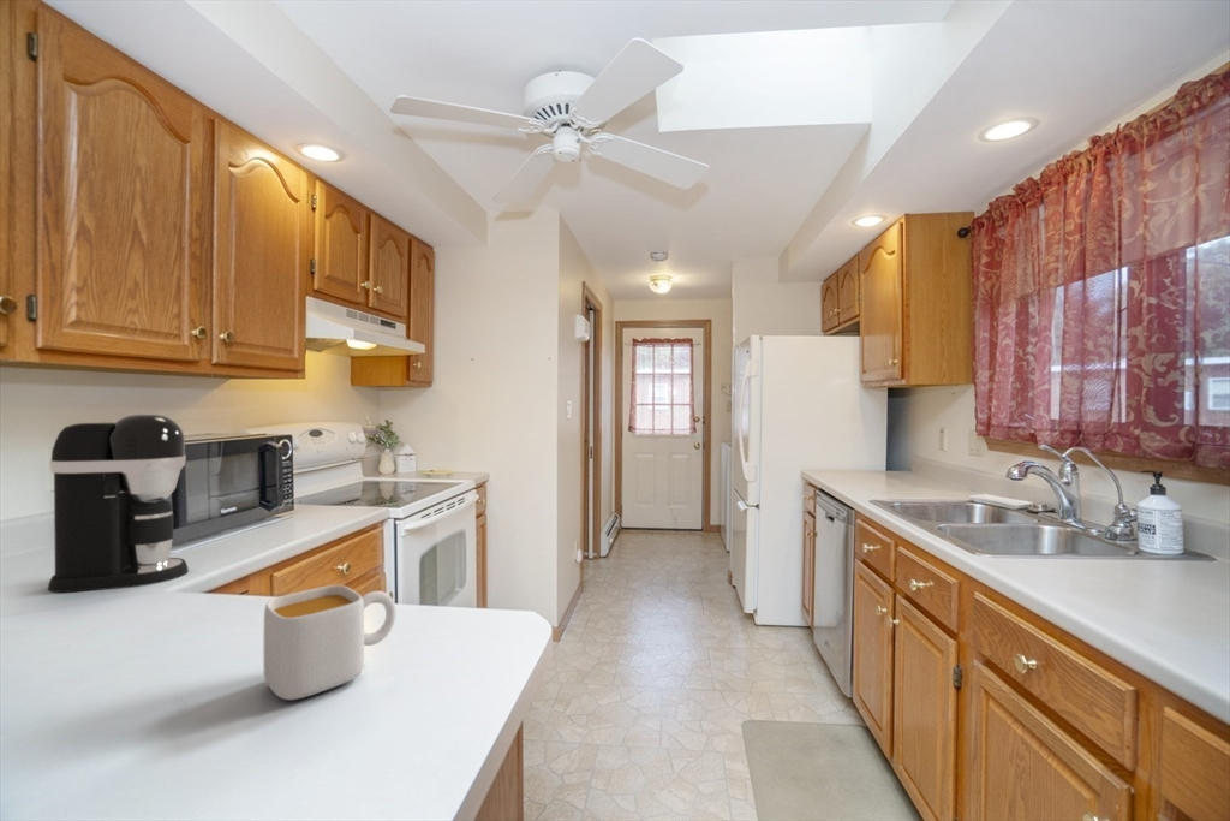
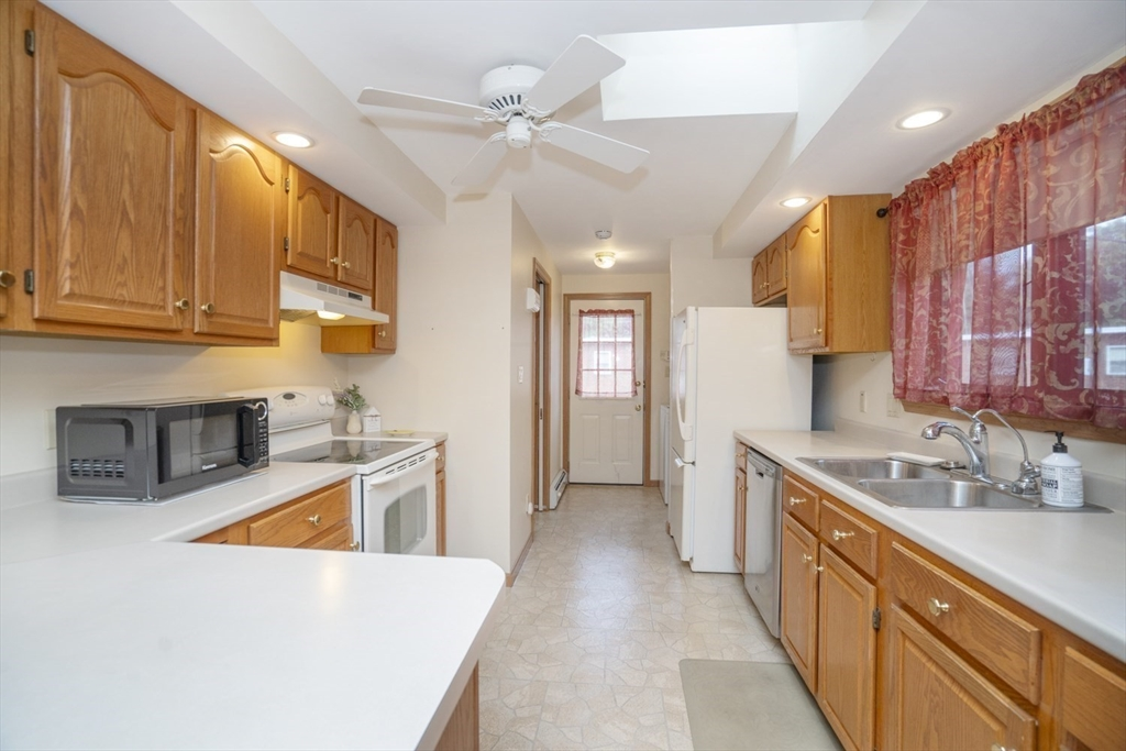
- coffee maker (121, 496)
- mug (336, 633)
